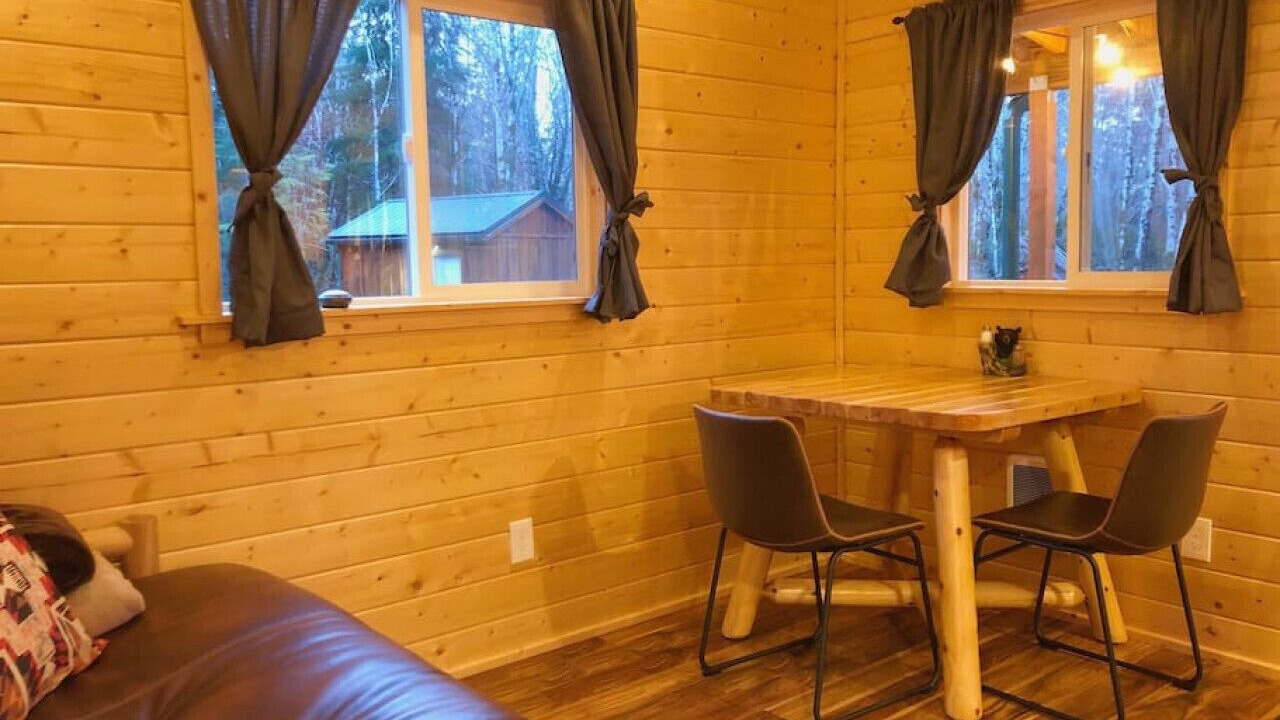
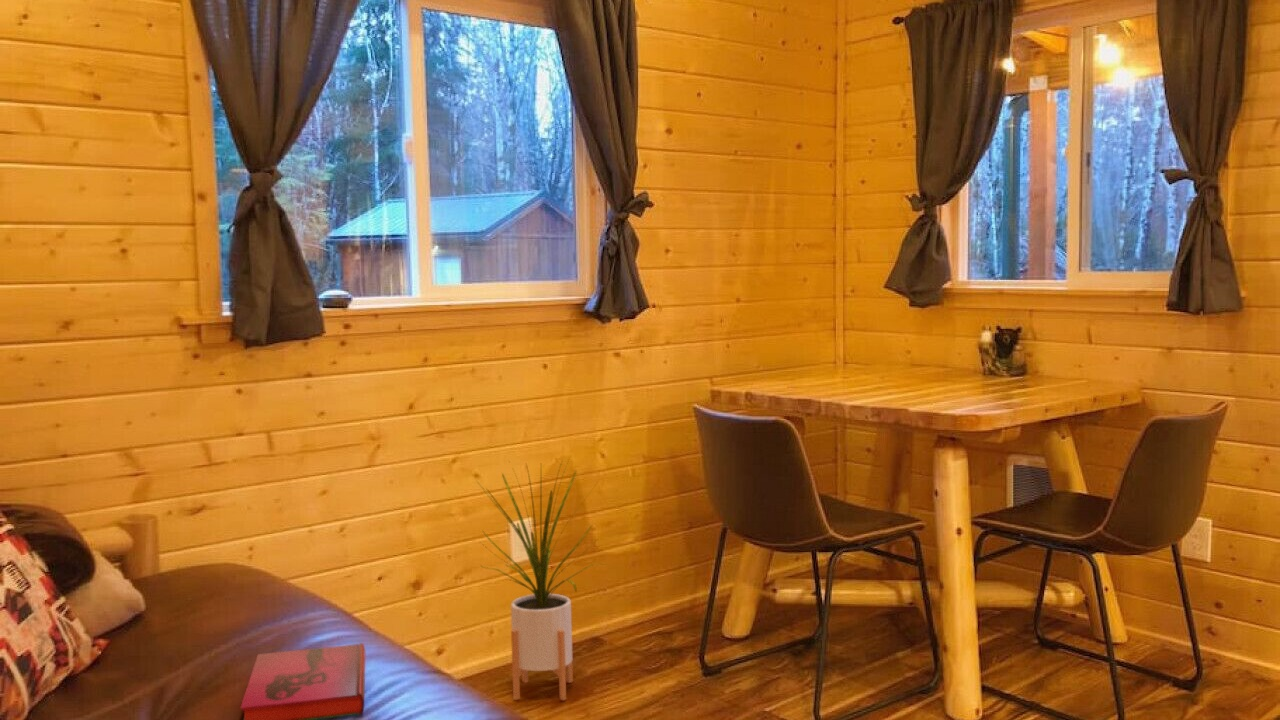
+ house plant (540, 573)
+ hardback book (308, 682)
